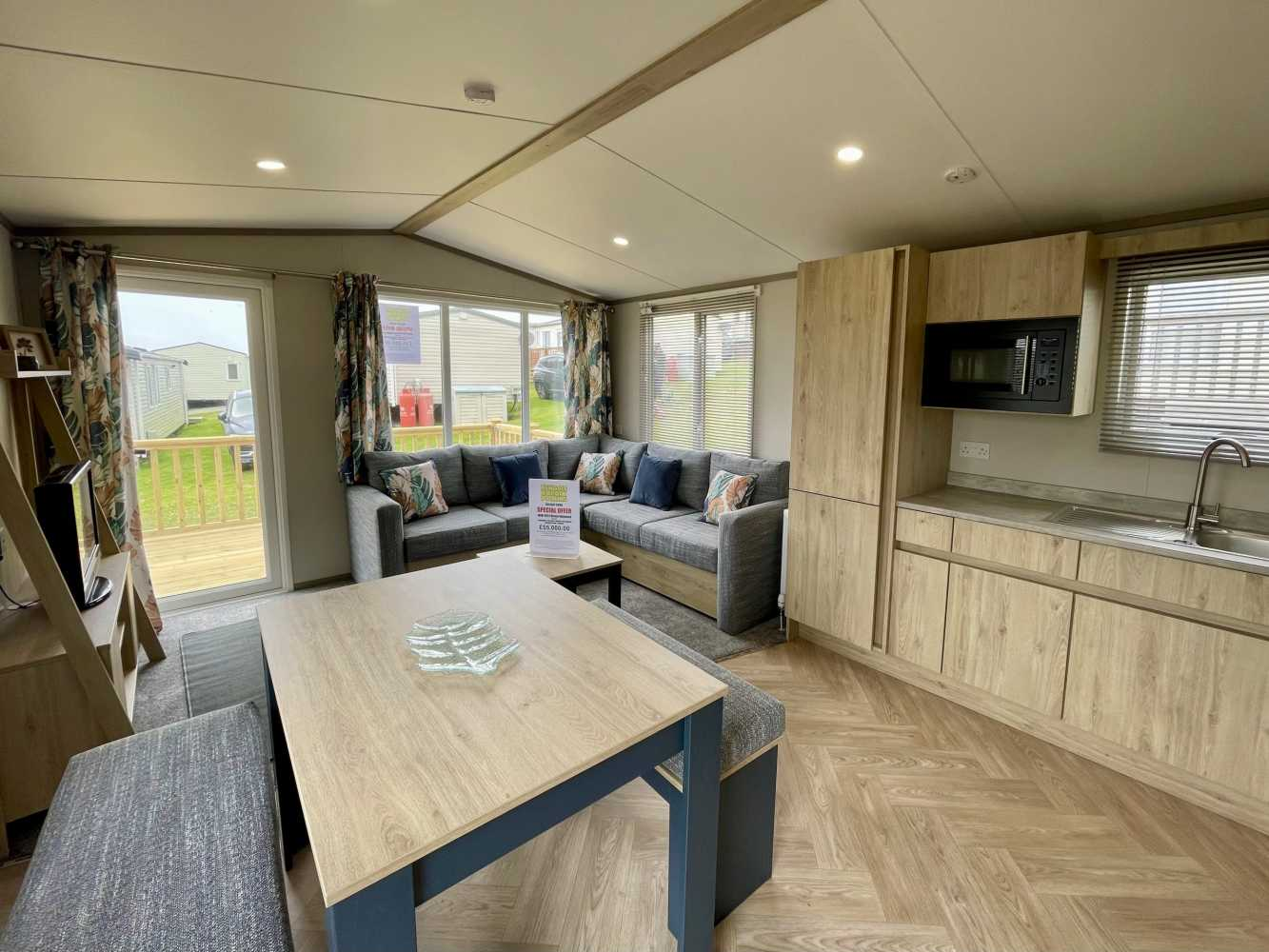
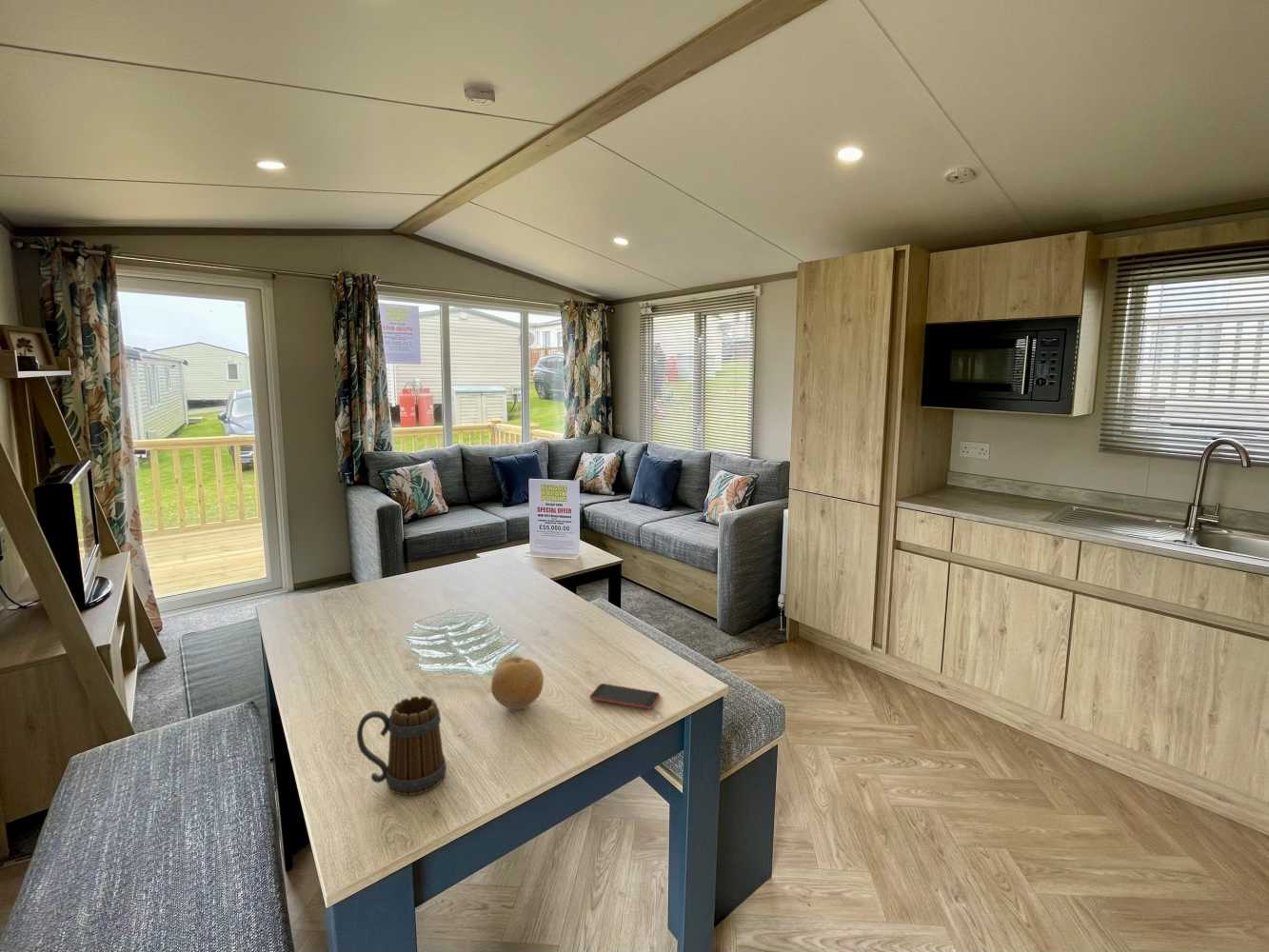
+ fruit (517, 683)
+ smartphone (625, 696)
+ mug (402, 744)
